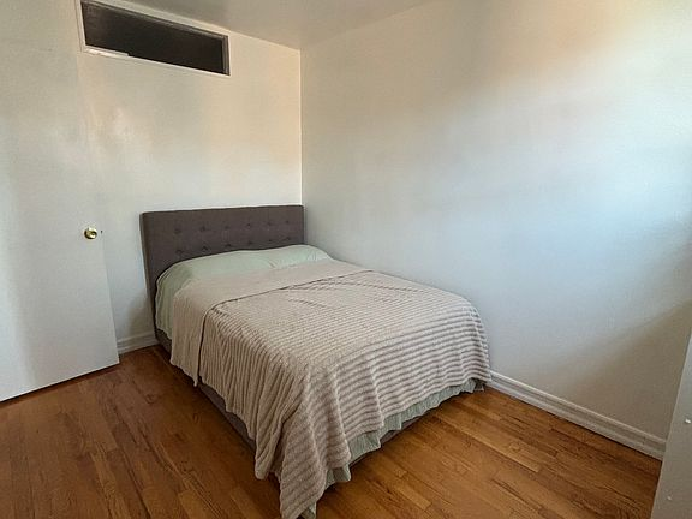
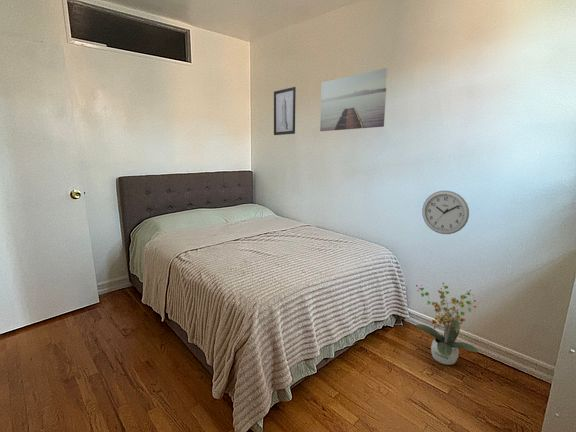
+ wall art (350, 103)
+ potted plant (445, 324)
+ wall clock (444, 212)
+ wall art (284, 112)
